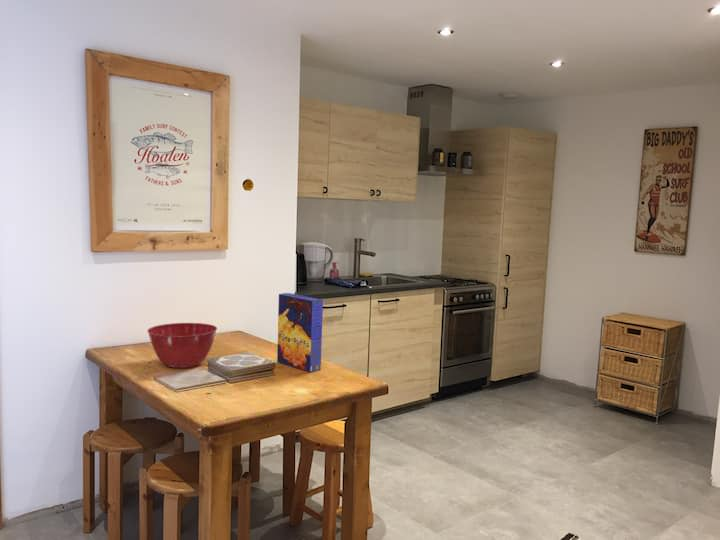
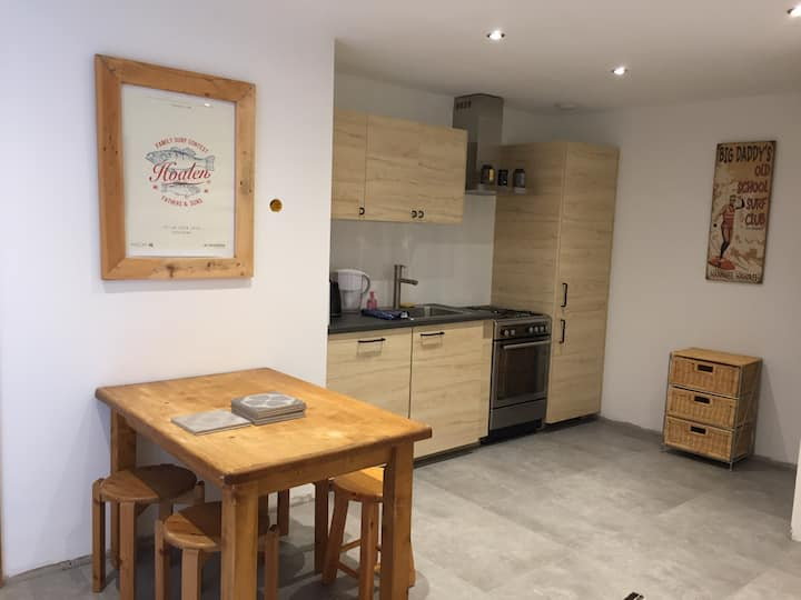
- mixing bowl (182, 346)
- cereal box (299, 331)
